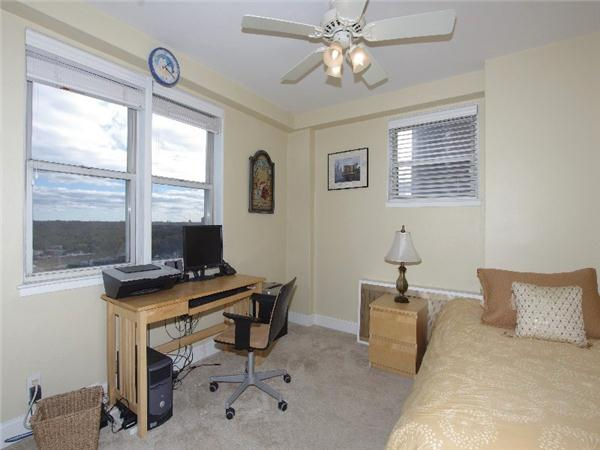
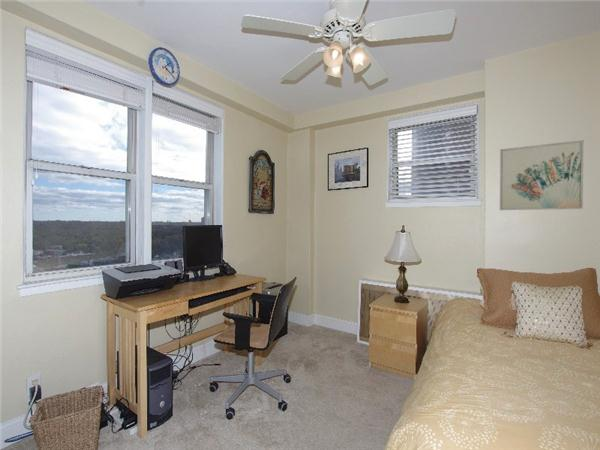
+ wall art (538, 177)
